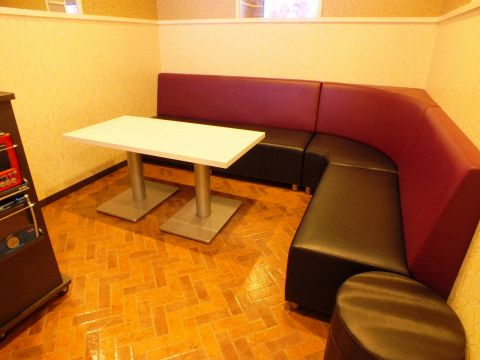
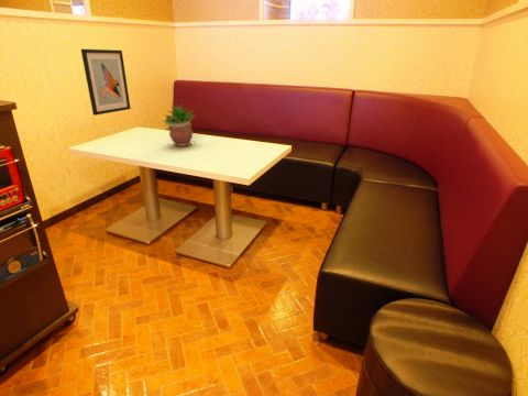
+ wall art (108, 81)
+ potted plant (179, 124)
